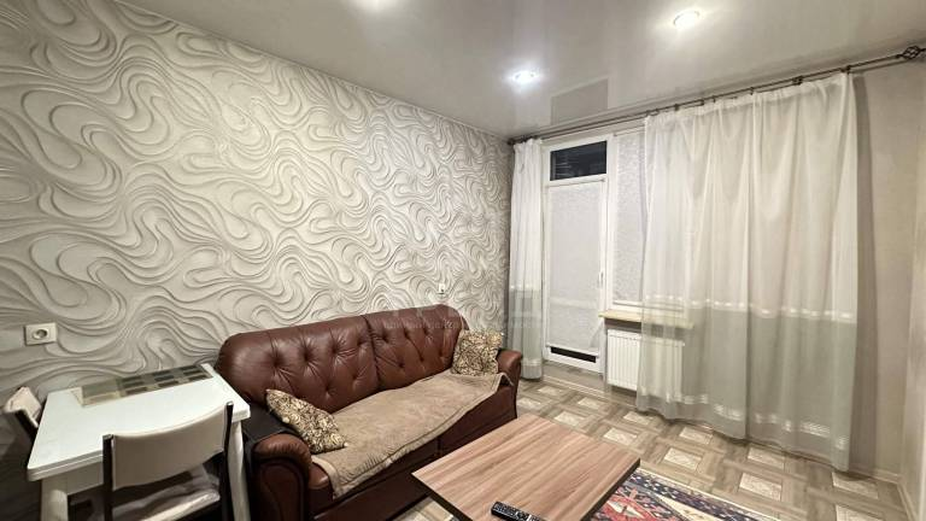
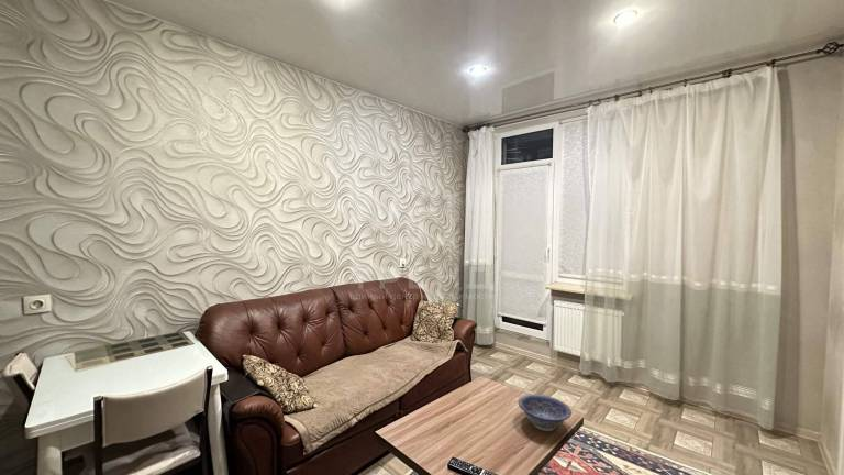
+ decorative bowl (543, 415)
